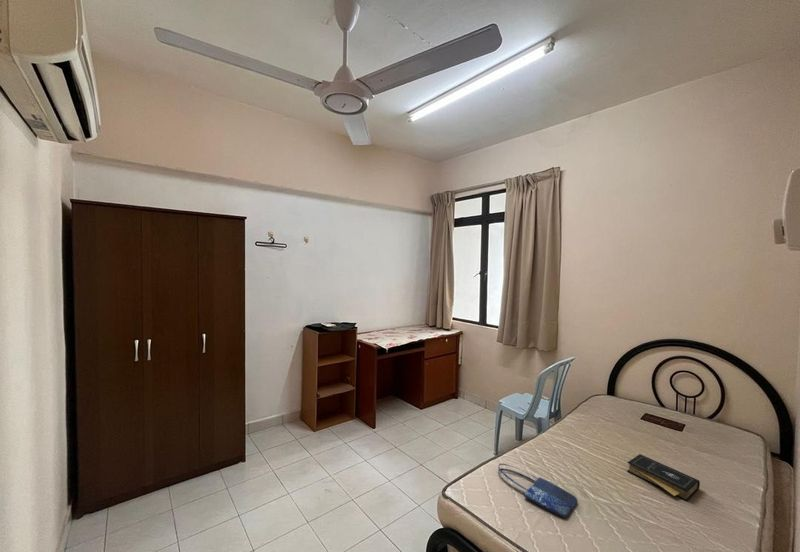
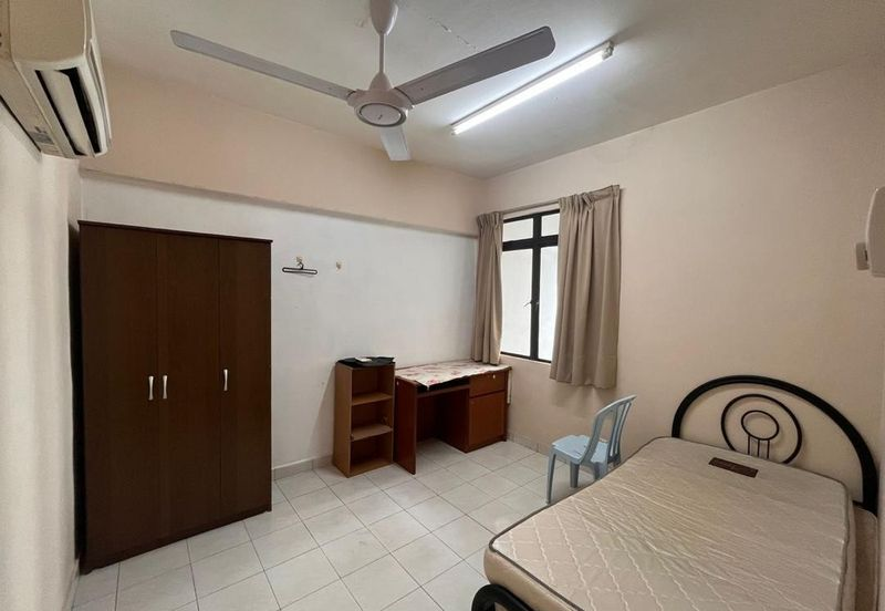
- book (660, 476)
- shopping bag (533, 485)
